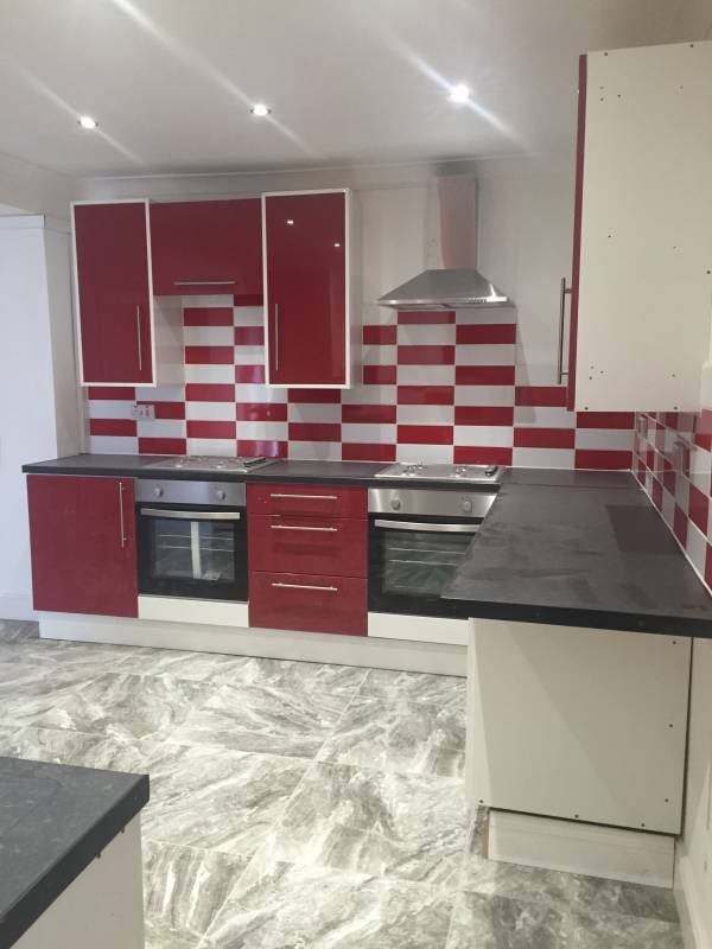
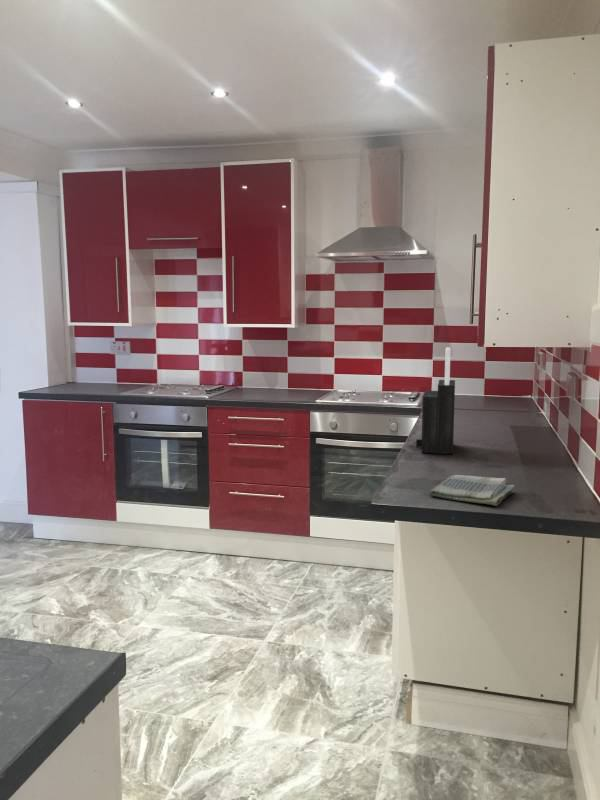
+ dish towel (473, 487)
+ knife block (435, 398)
